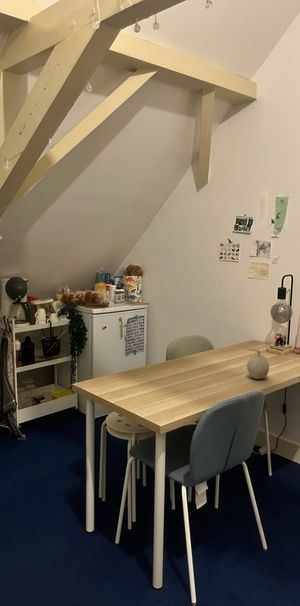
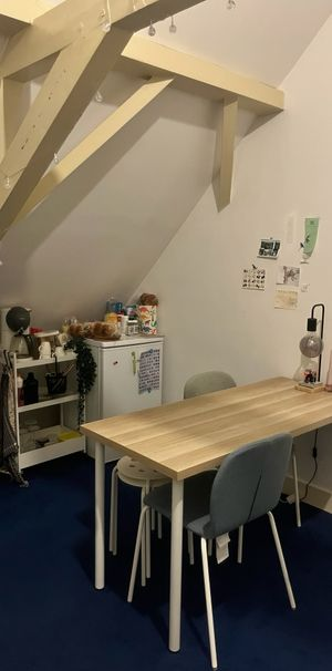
- fruit (258, 363)
